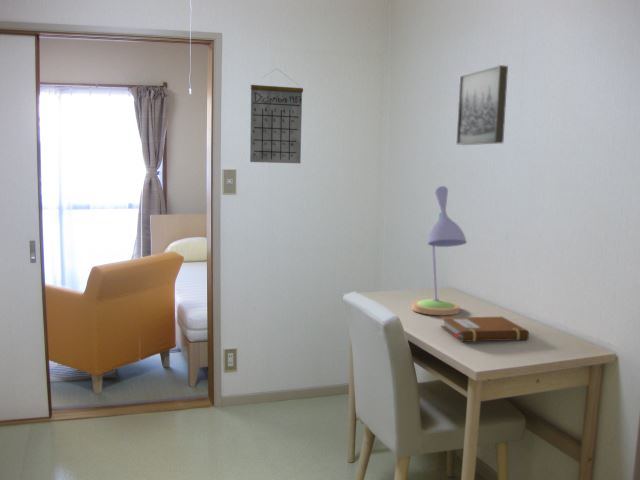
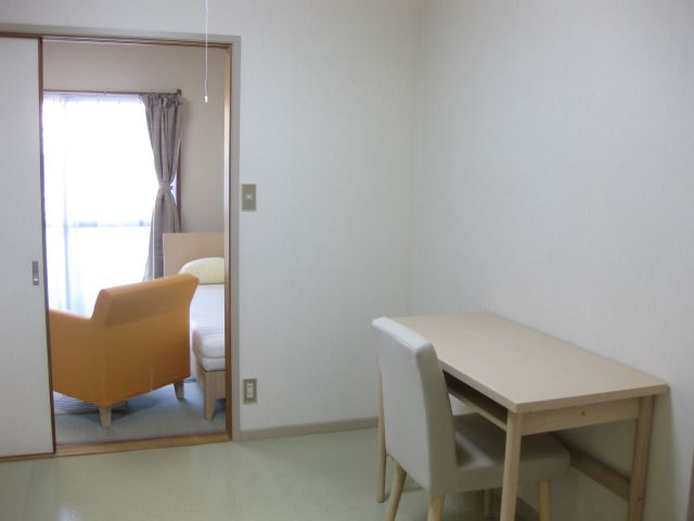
- calendar (276, 115)
- wall art (480, 107)
- desk lamp (441, 246)
- notebook (481, 329)
